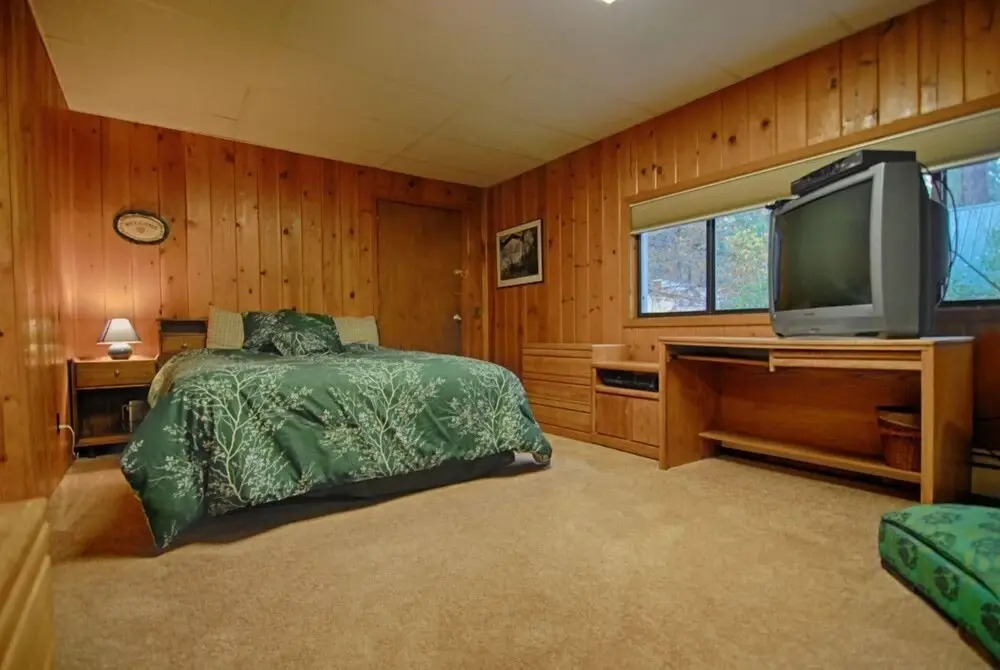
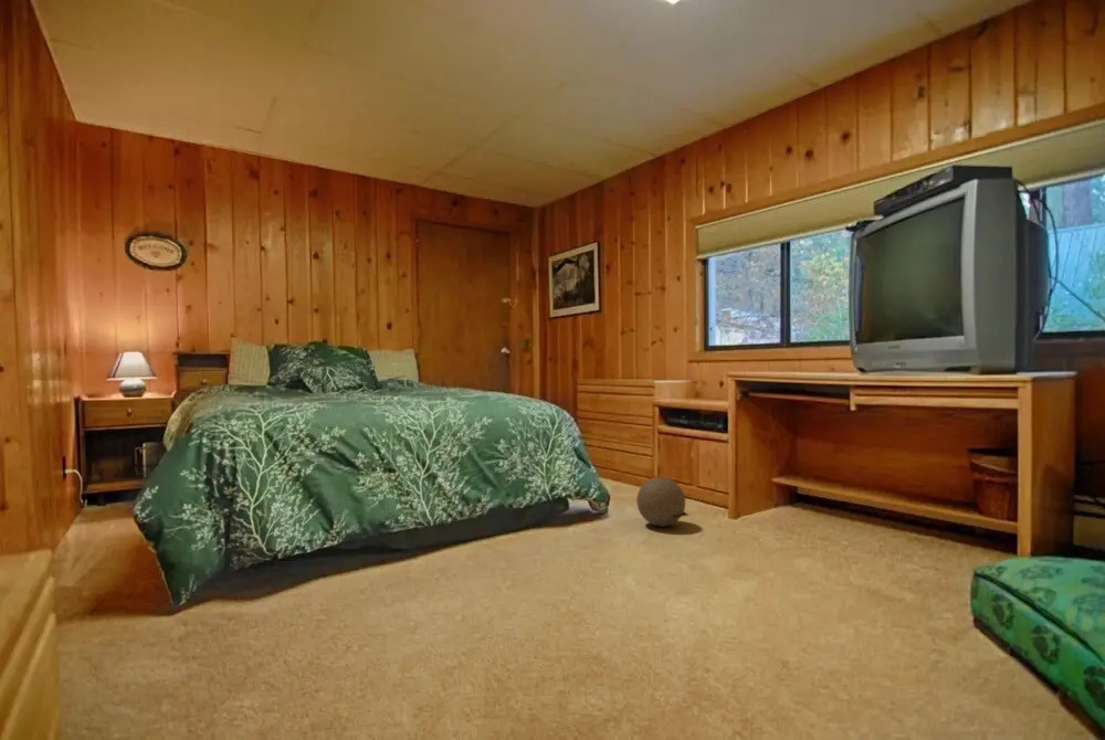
+ ball (661, 500)
